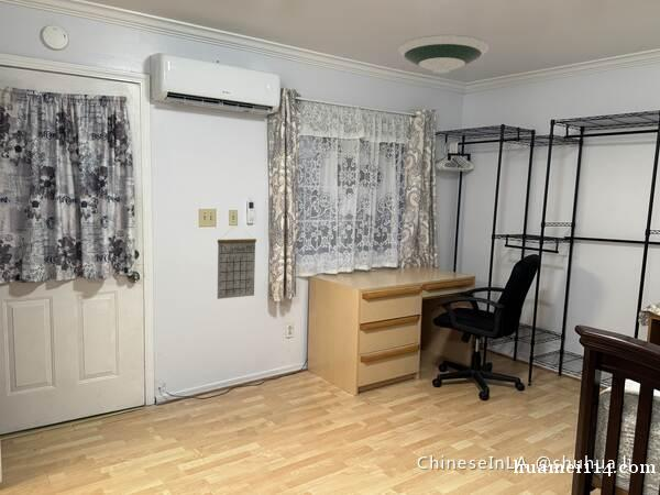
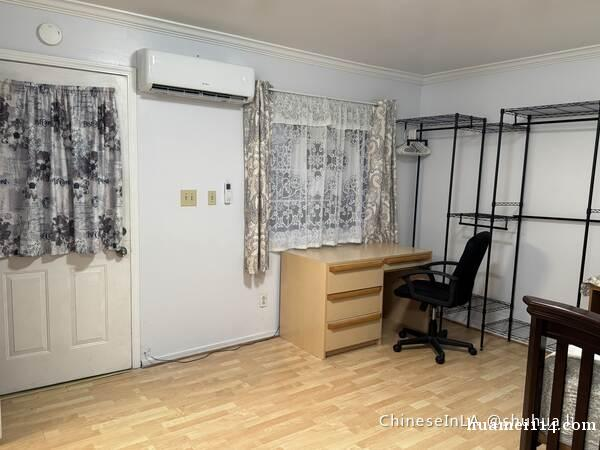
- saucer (441, 59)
- calendar (237, 261)
